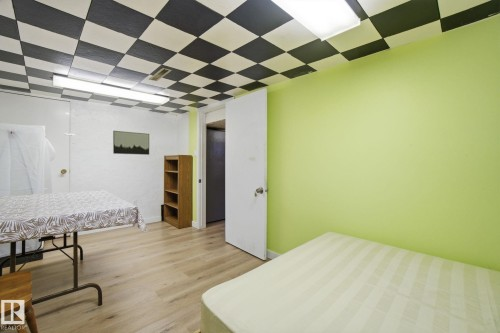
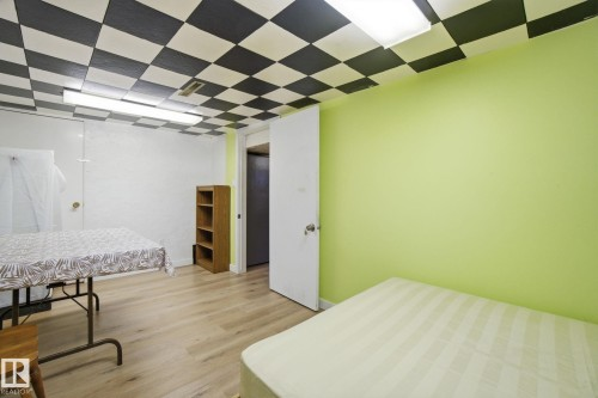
- wall art (132, 143)
